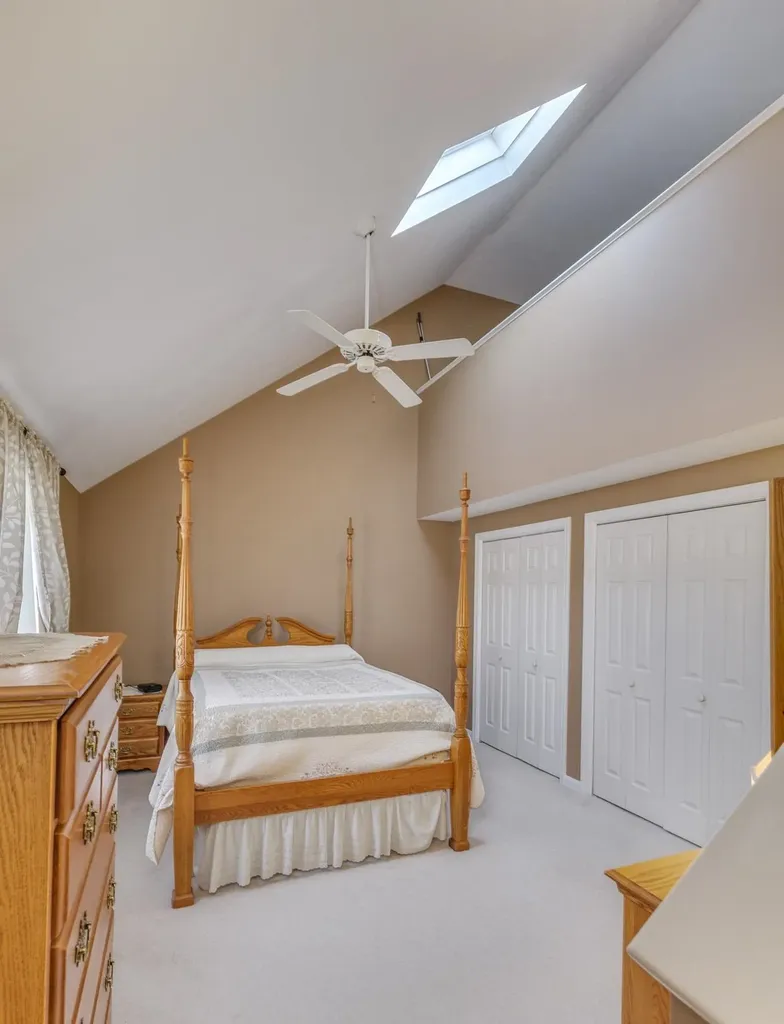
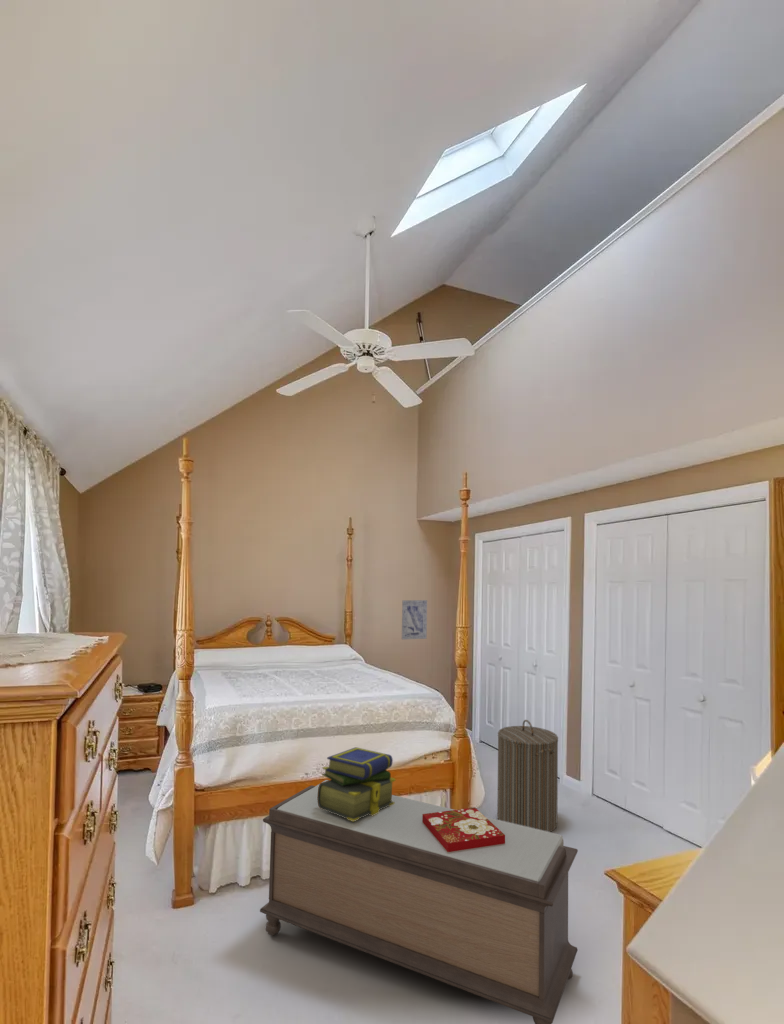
+ stack of books (357, 778)
+ bench (412, 886)
+ decorative box (462, 827)
+ wall art (414, 619)
+ laundry hamper (527, 770)
